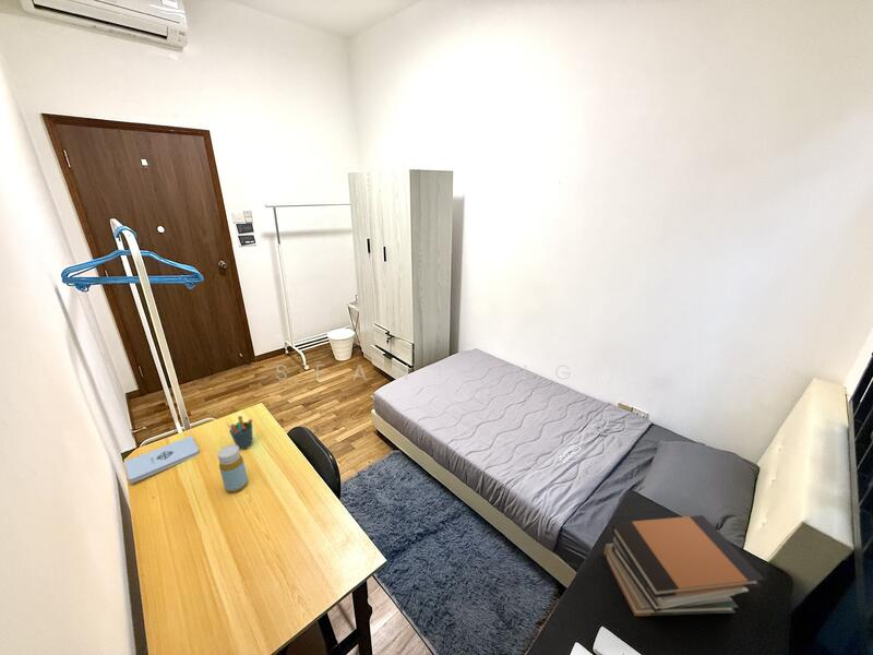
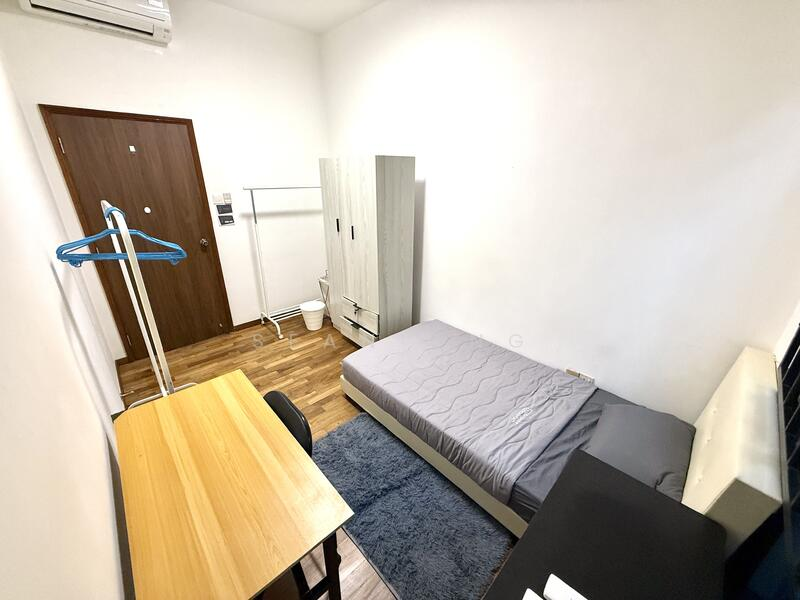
- notepad (163, 457)
- pen holder (241, 431)
- bottle (232, 468)
- book stack (673, 565)
